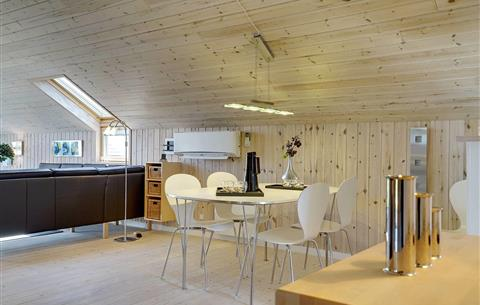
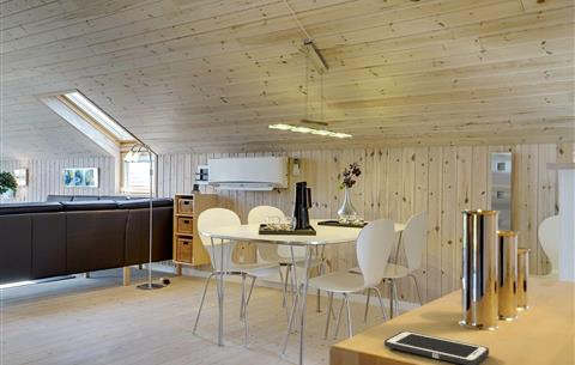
+ cell phone (435, 347)
